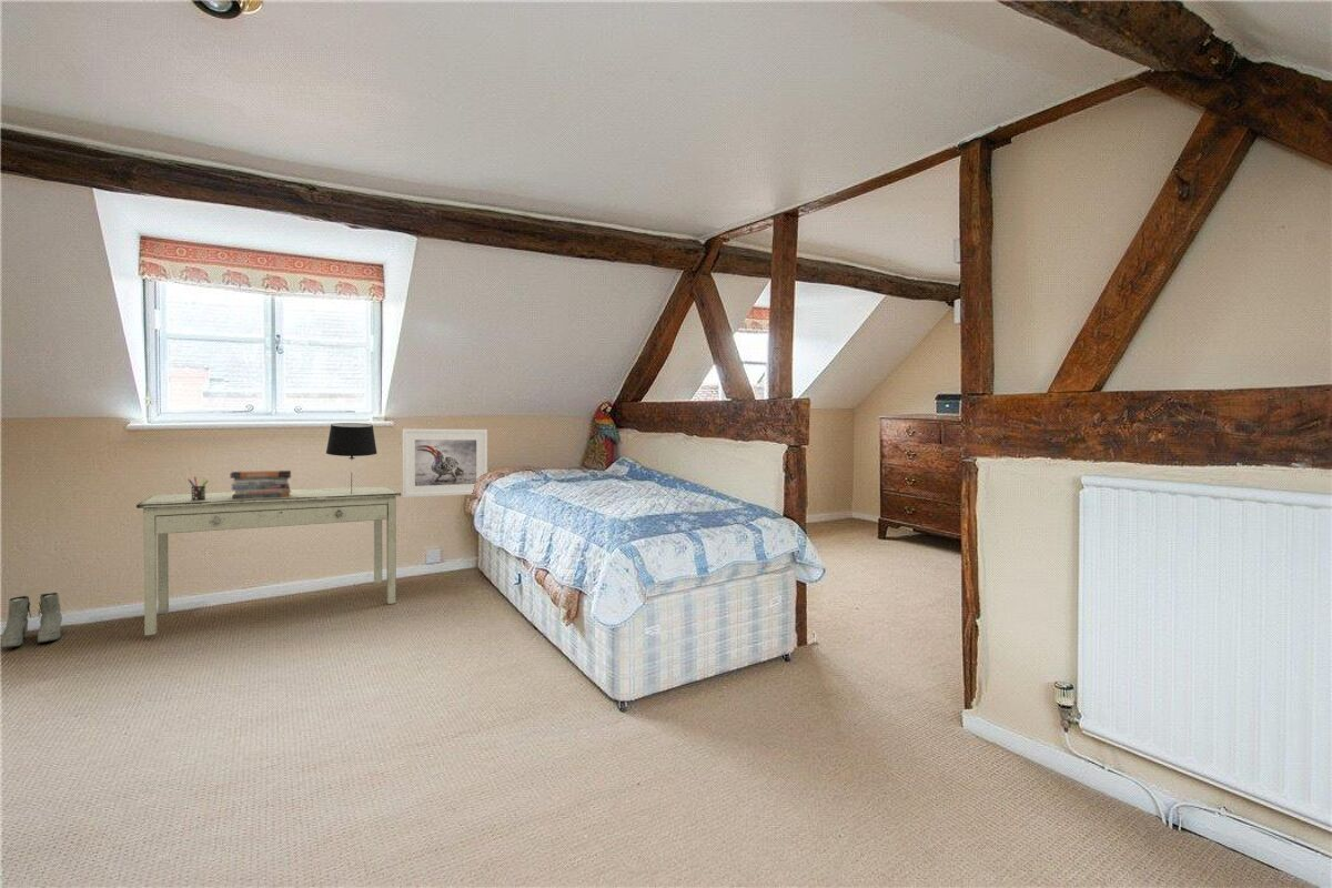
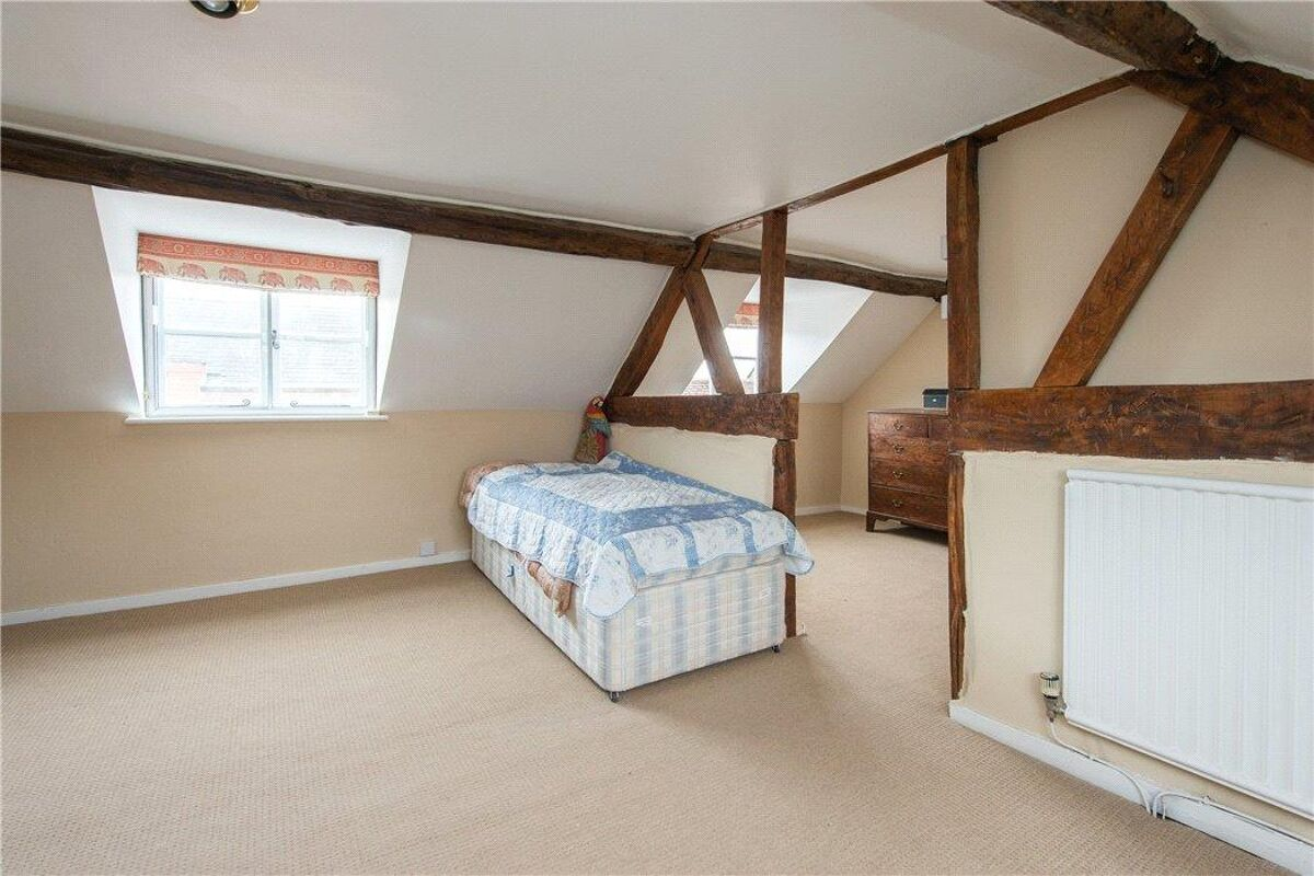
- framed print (446, 462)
- book stack (261, 484)
- table lamp (351, 457)
- desk (280, 525)
- pen holder (199, 487)
- boots (30, 616)
